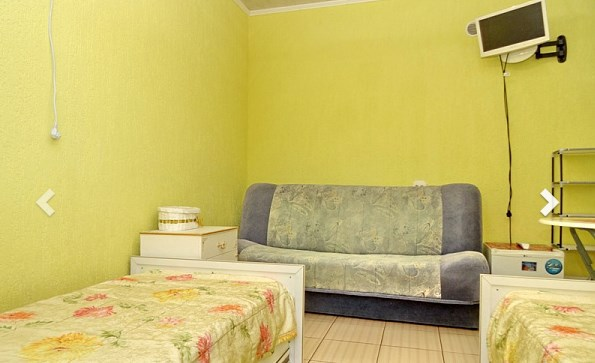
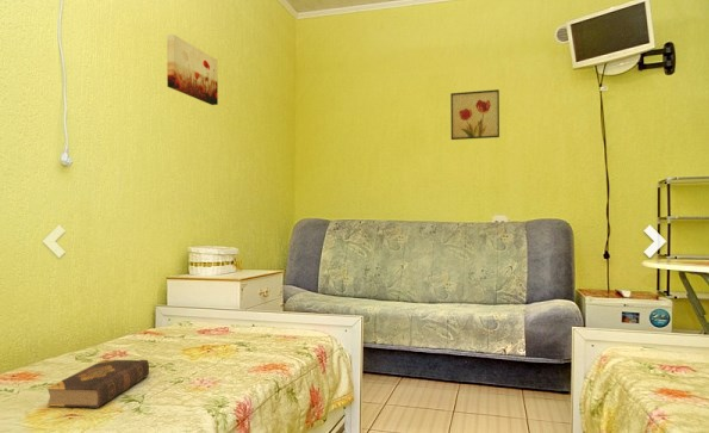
+ wall art (194, 72)
+ book (106, 378)
+ wall art (474, 115)
